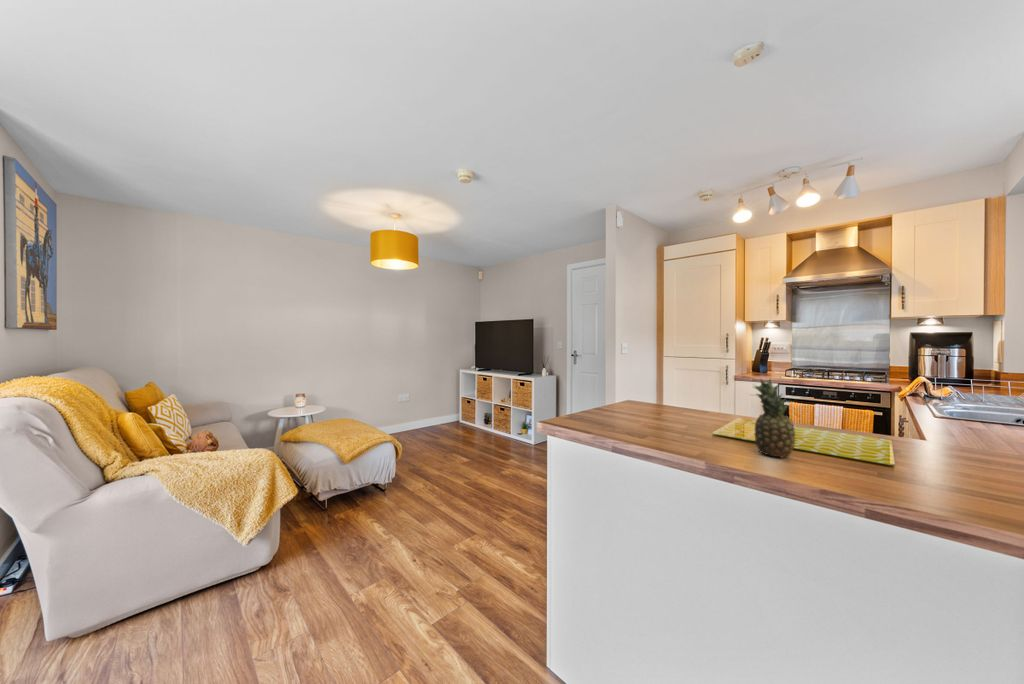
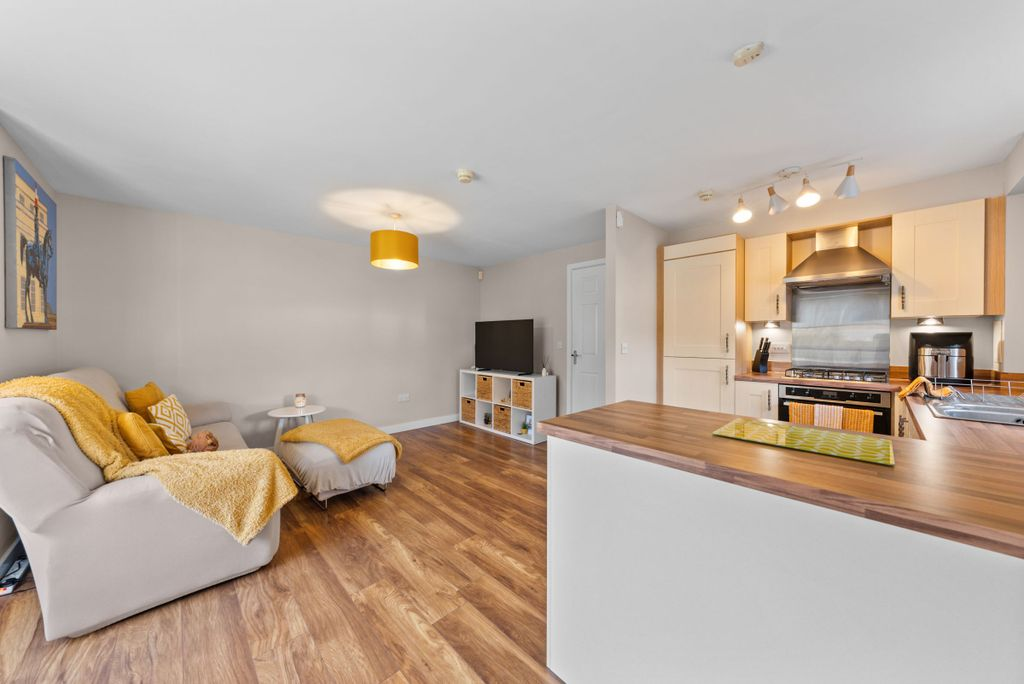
- fruit (773, 416)
